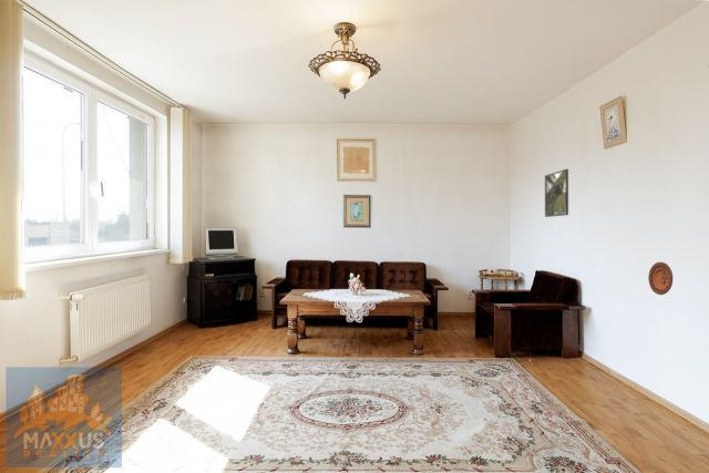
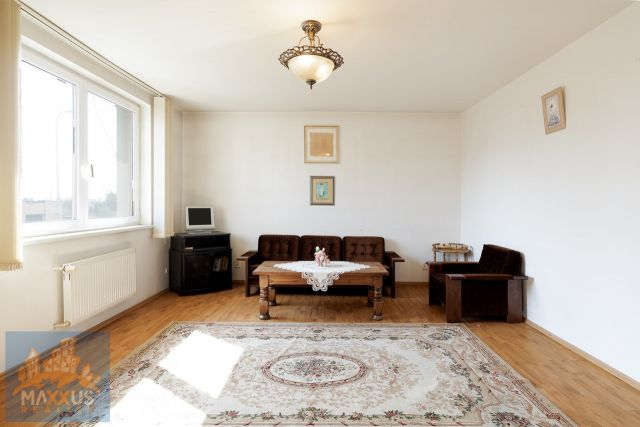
- decorative plate (660, 278)
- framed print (555, 194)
